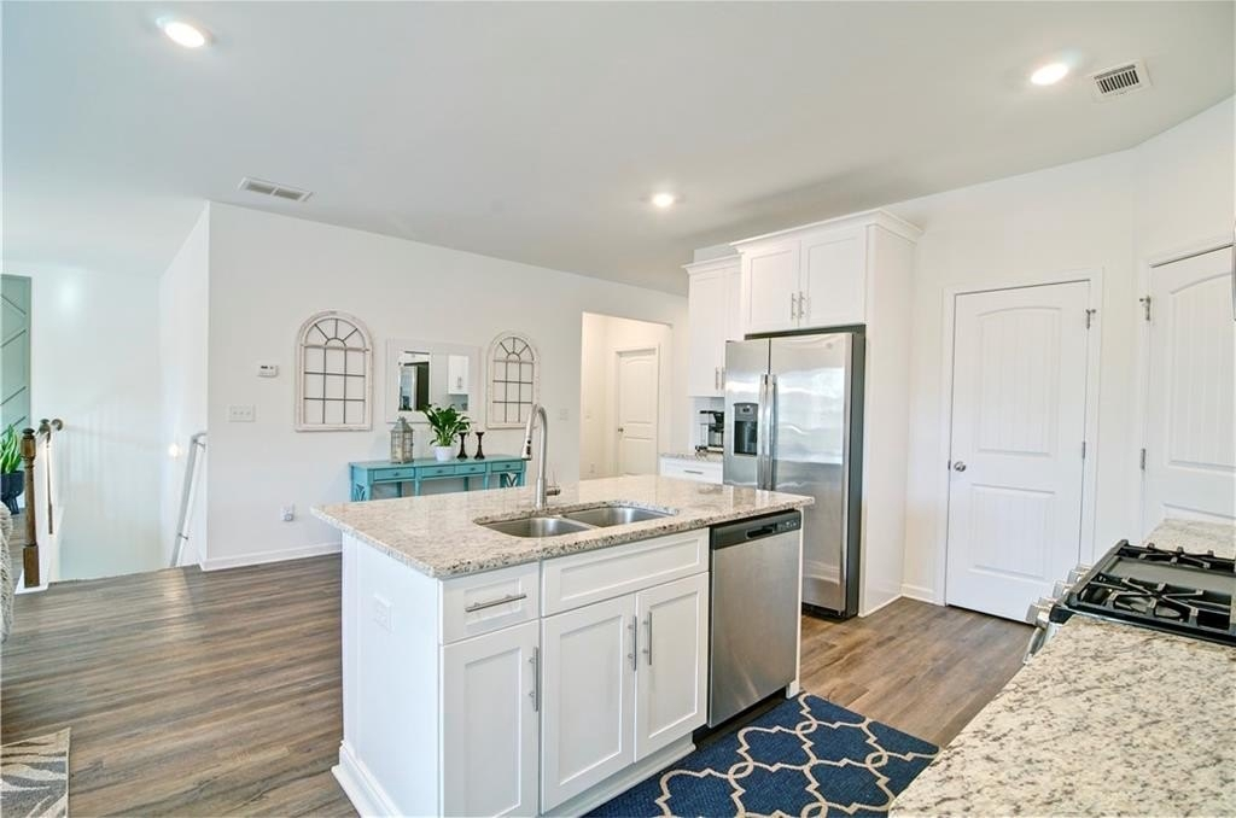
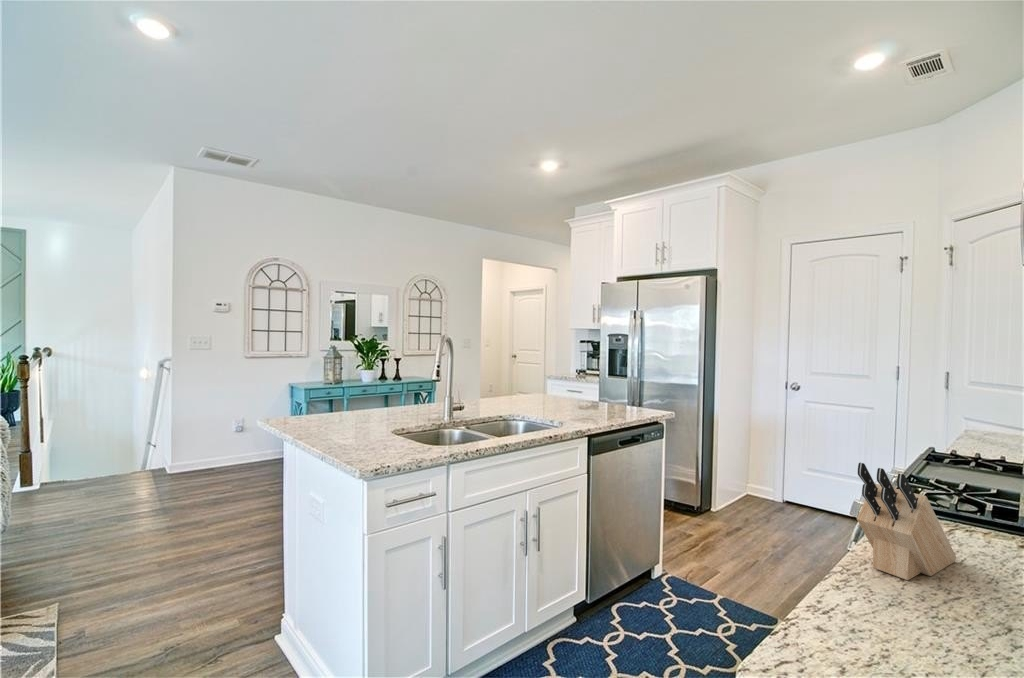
+ knife block (904, 513)
